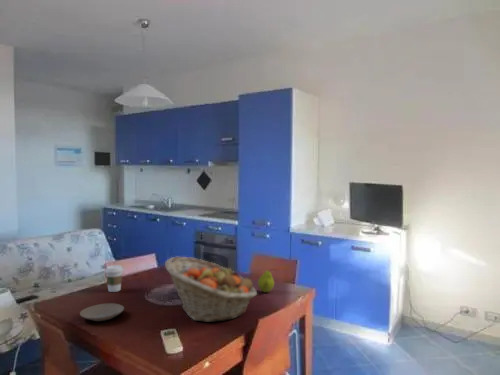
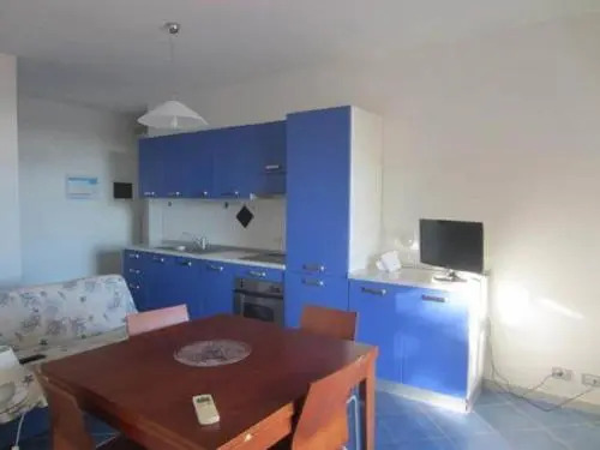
- coffee cup (114, 278)
- plate (102, 313)
- fruit (267, 280)
- fruit basket (210, 284)
